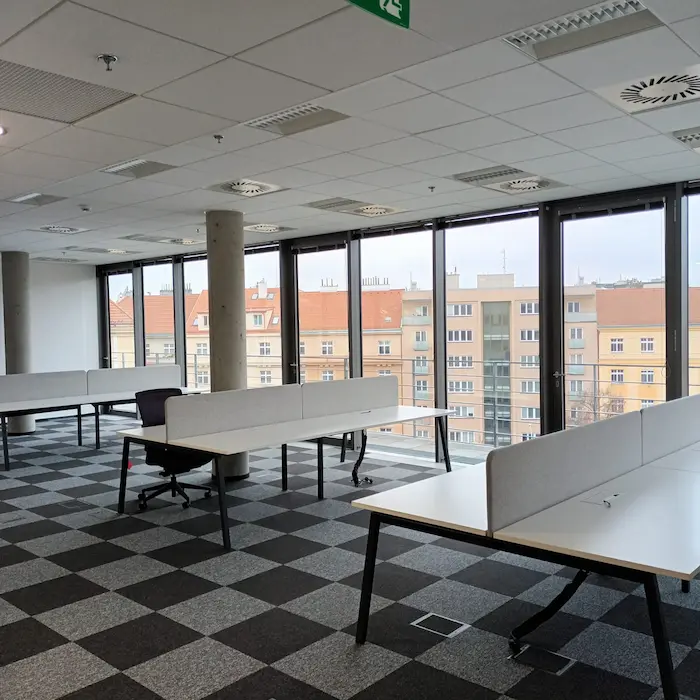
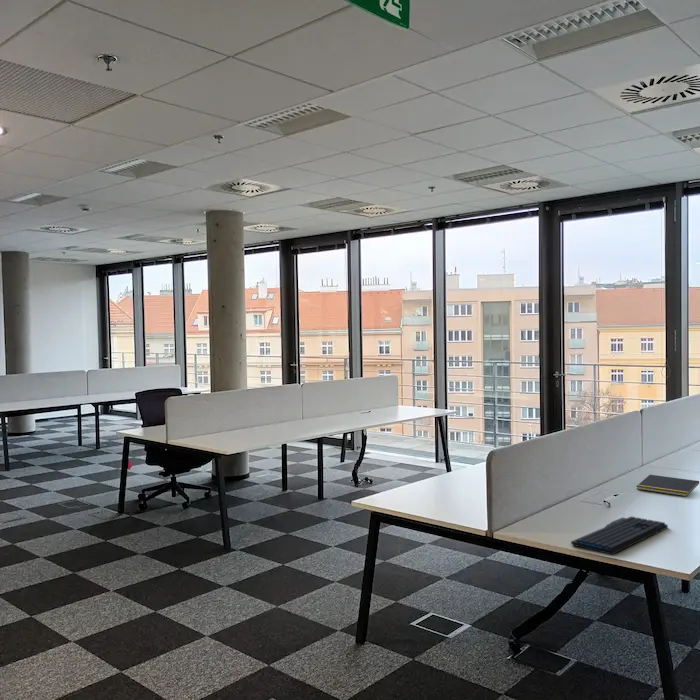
+ notepad (667, 485)
+ keyboard (618, 532)
